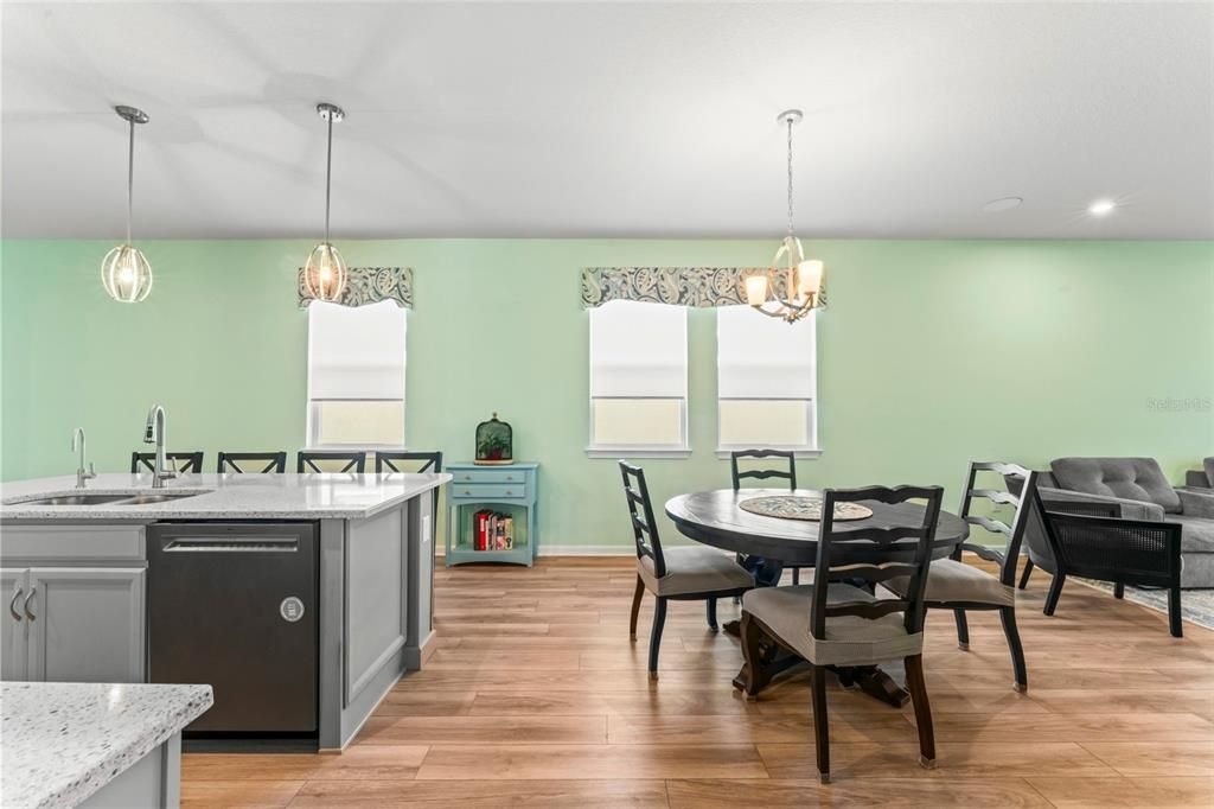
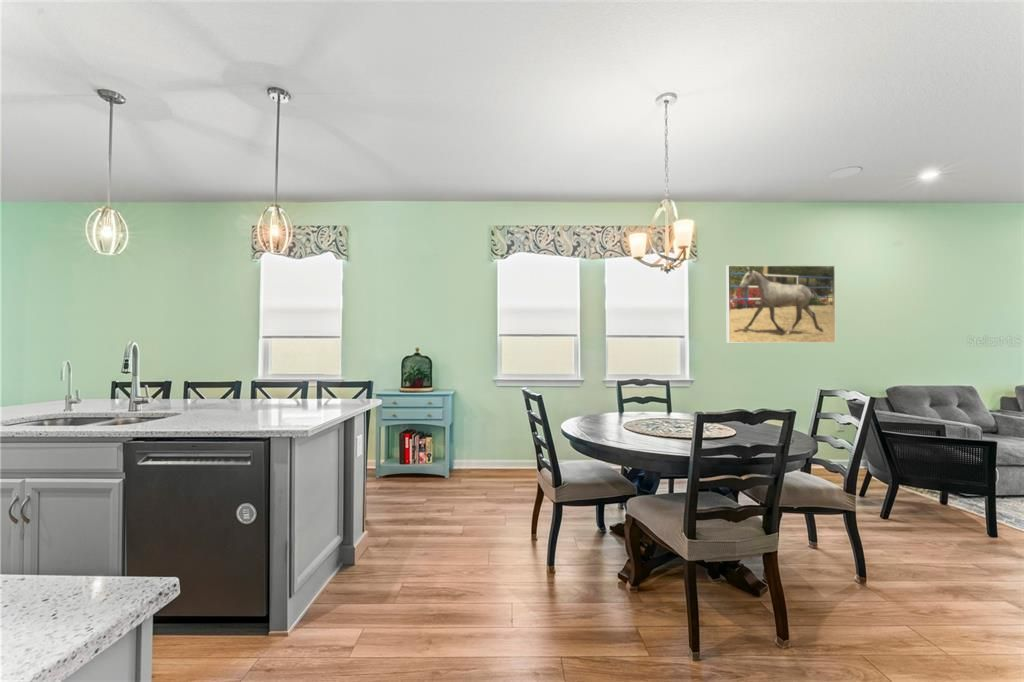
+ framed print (780, 304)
